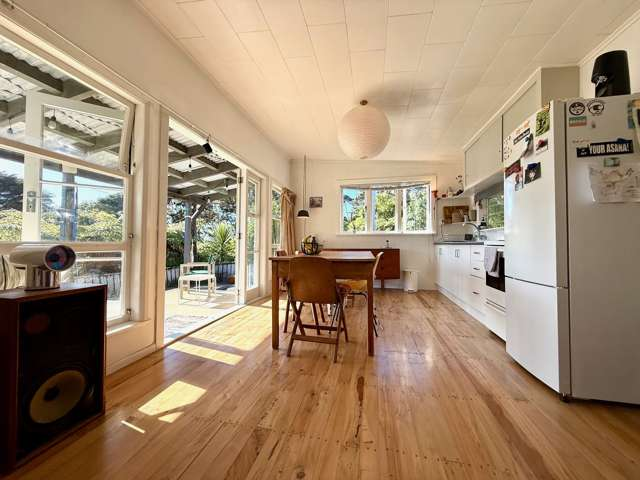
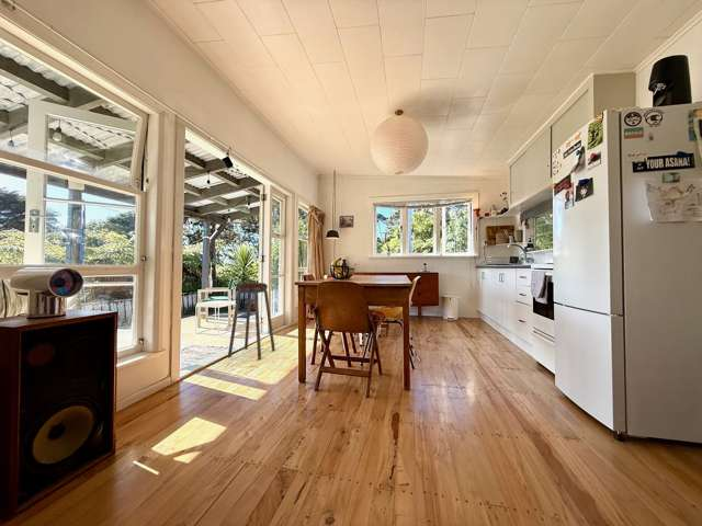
+ music stool (249, 318)
